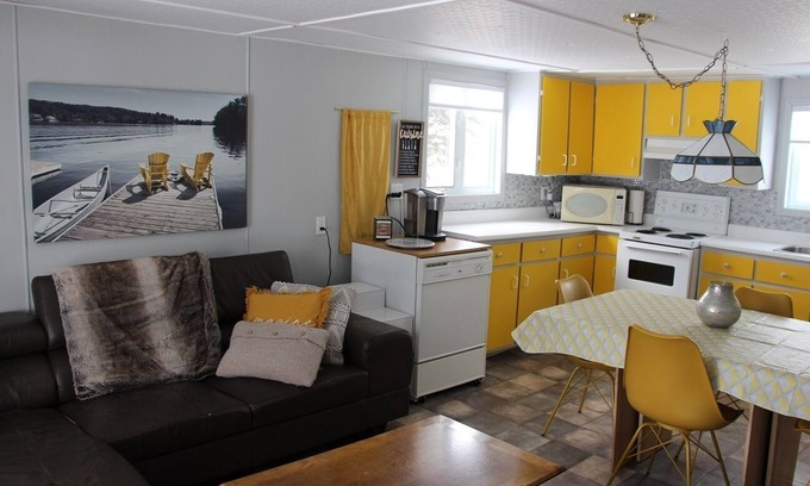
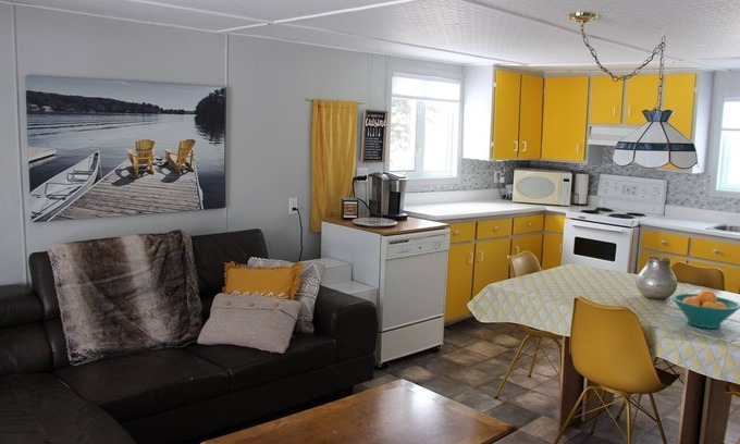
+ fruit bowl (705, 307)
